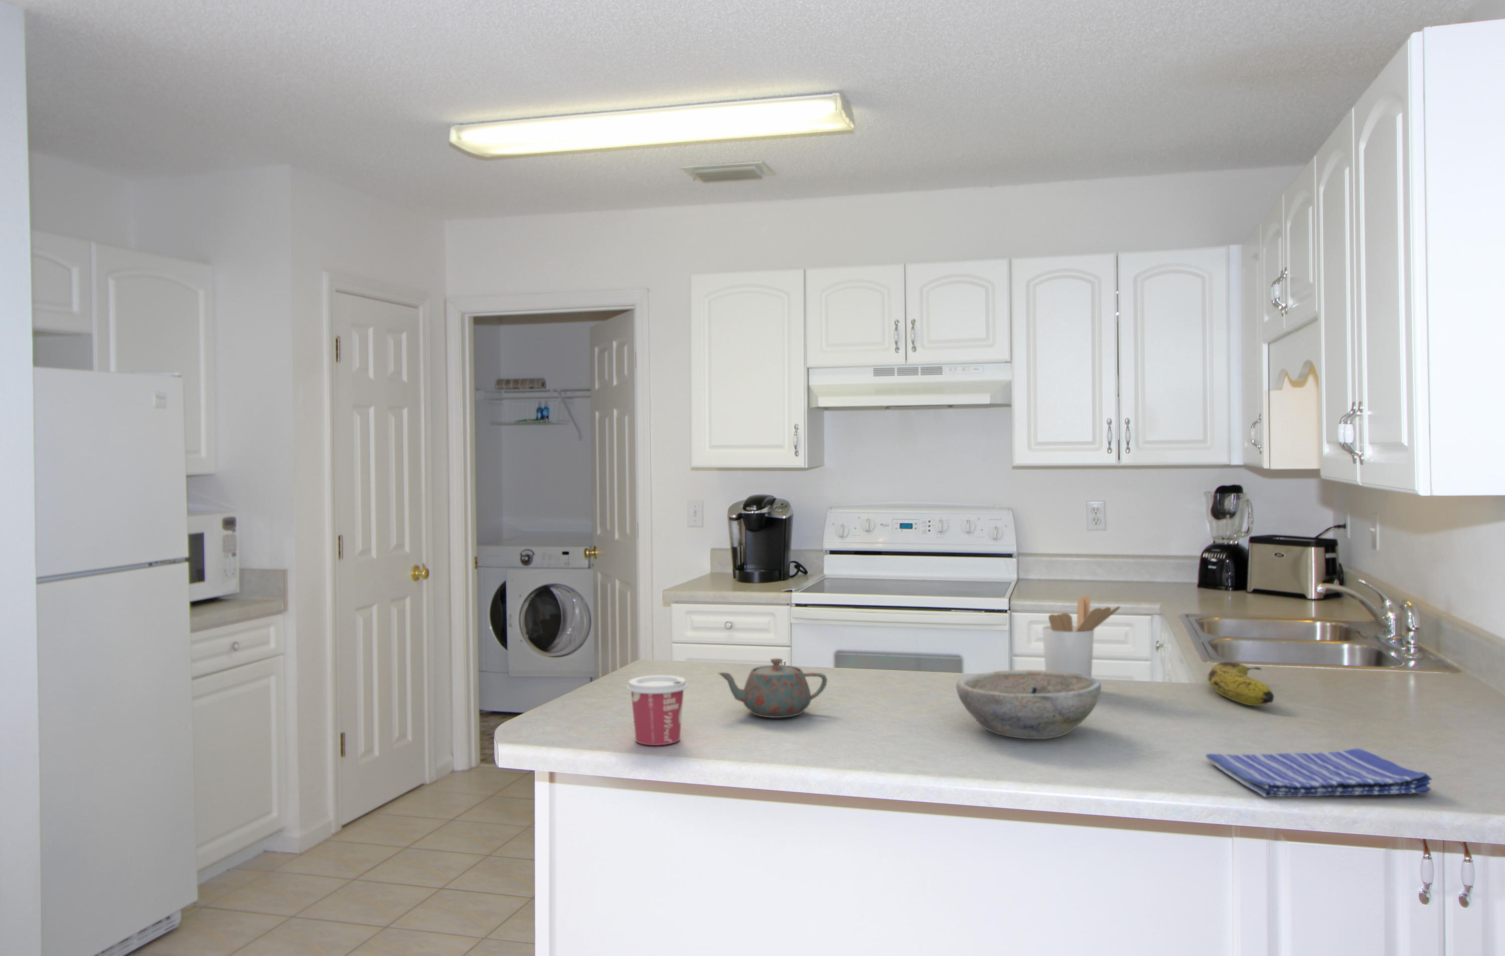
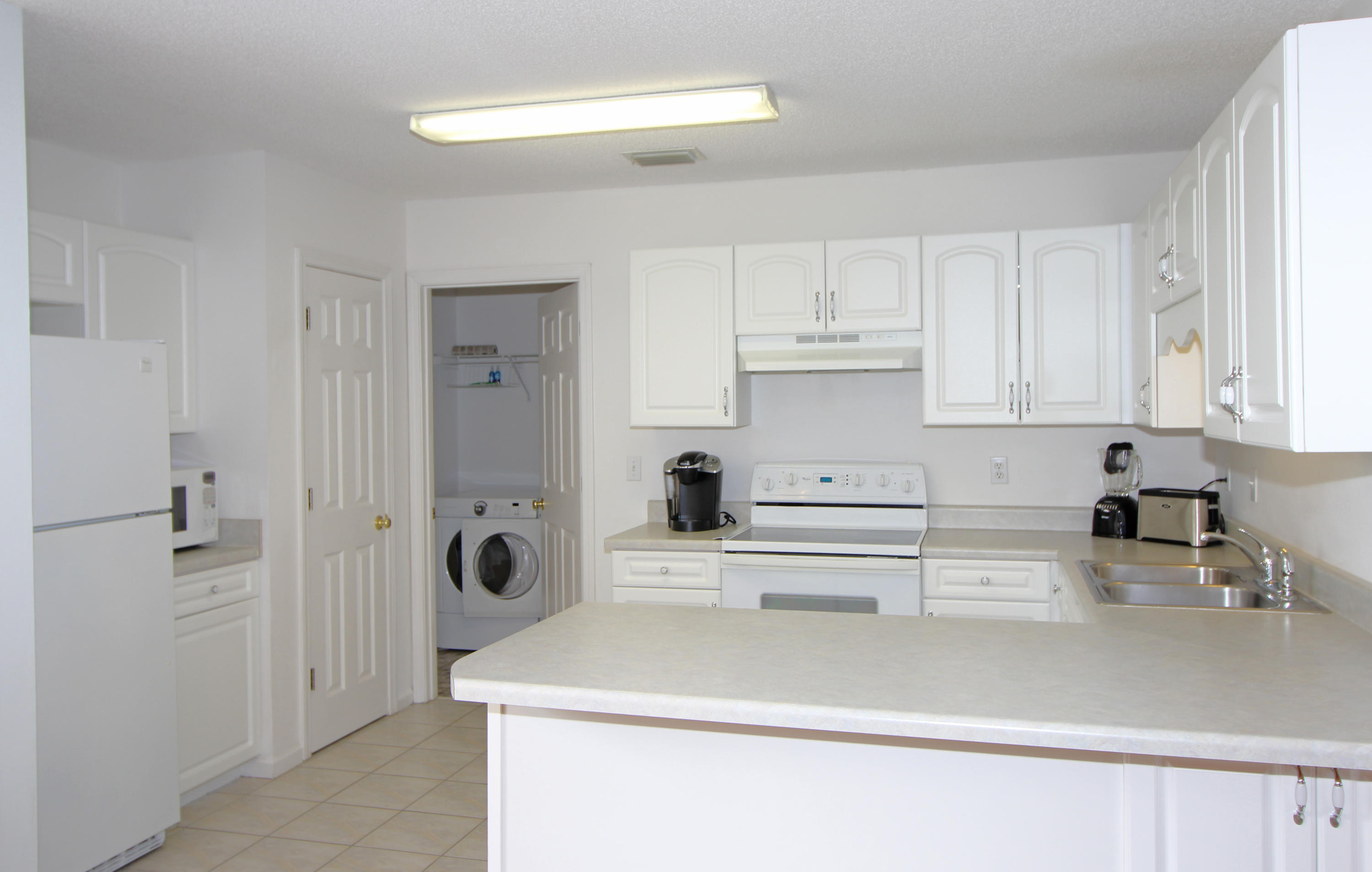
- utensil holder (1079, 645)
- fruit (1254, 682)
- bowl (1028, 705)
- dish towel (1315, 769)
- teapot (772, 686)
- cup (657, 709)
